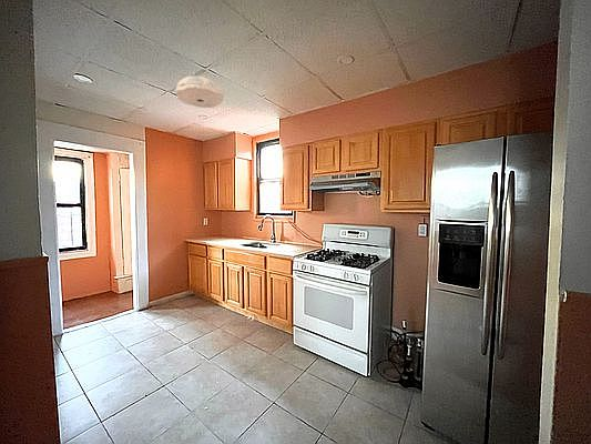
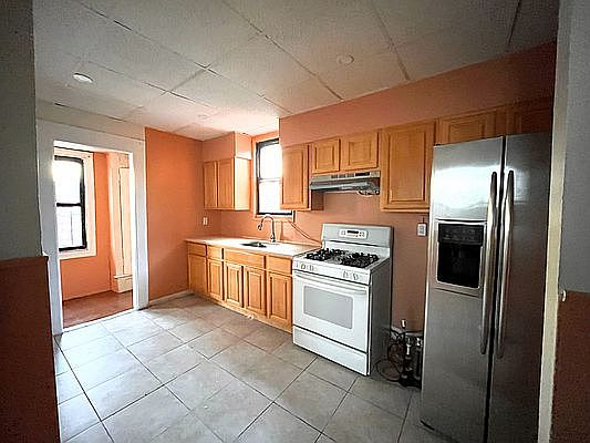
- ceiling light (200, 91)
